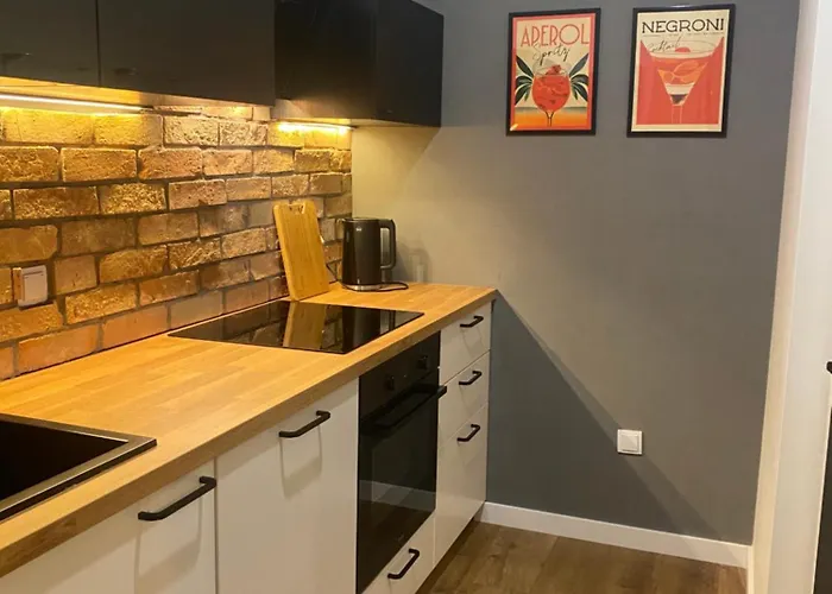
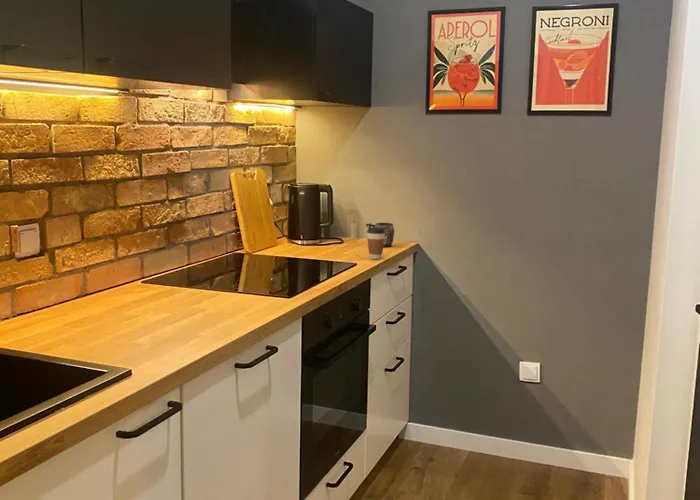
+ mug (384, 237)
+ coffee cup (375, 243)
